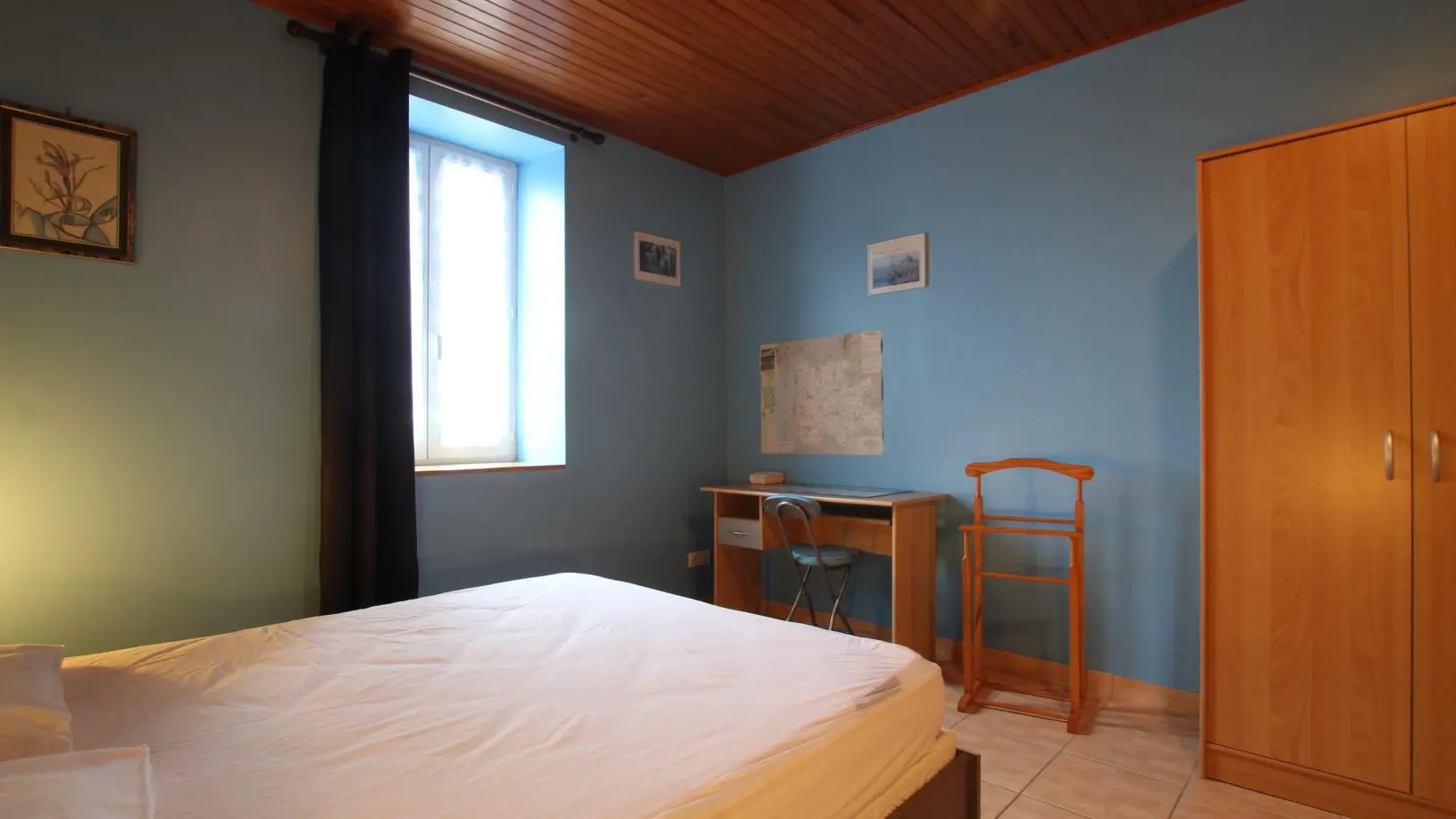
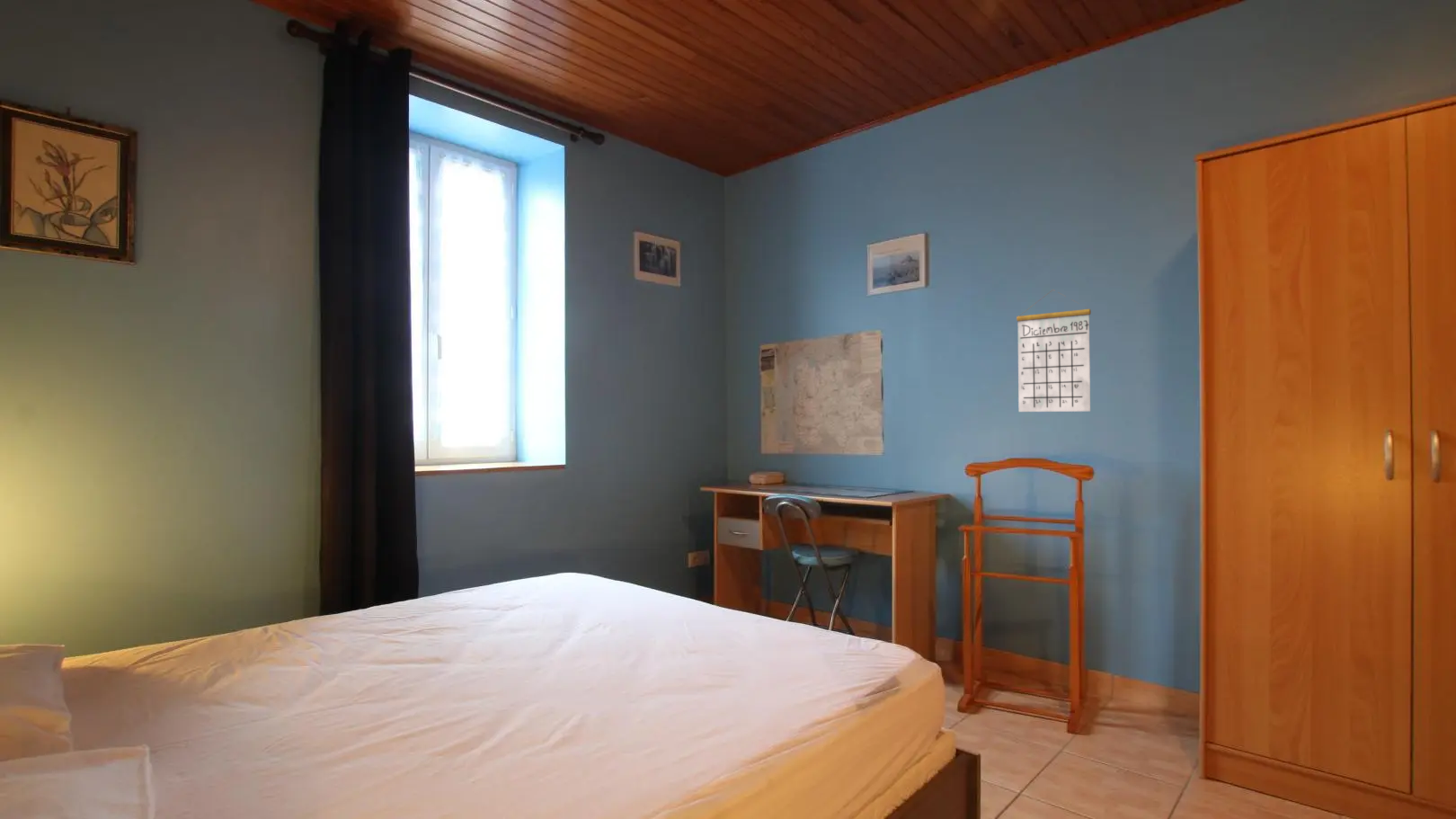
+ calendar (1052, 350)
